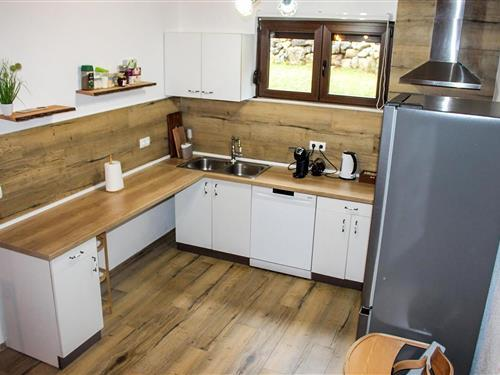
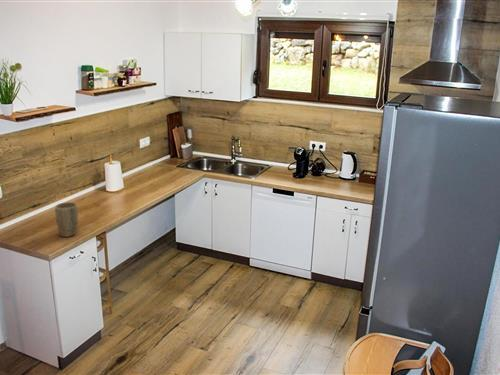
+ plant pot (67, 219)
